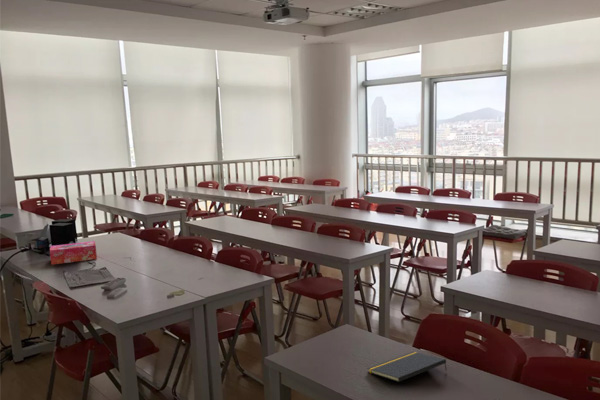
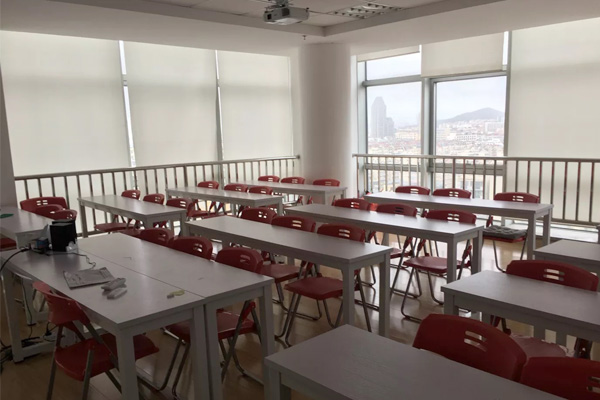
- tissue box (73, 252)
- notepad (406, 365)
